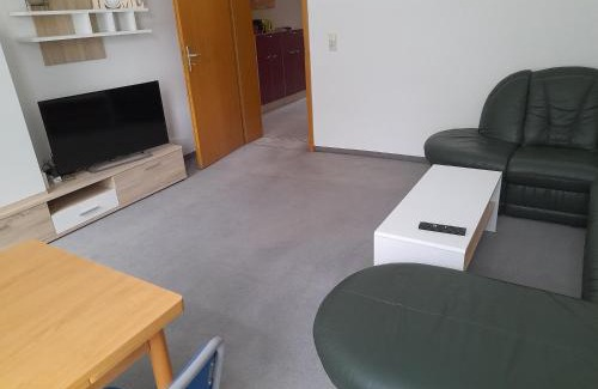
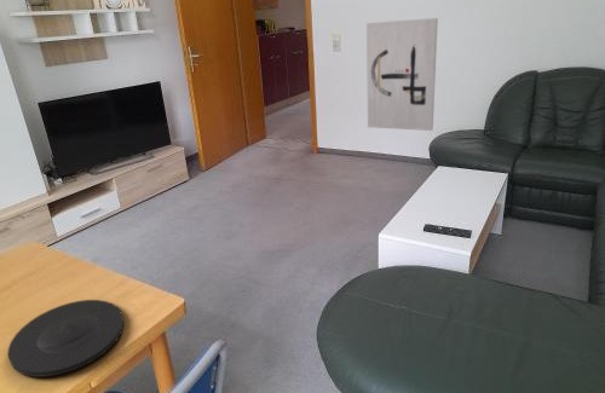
+ plate (67, 330)
+ wall art (399, 76)
